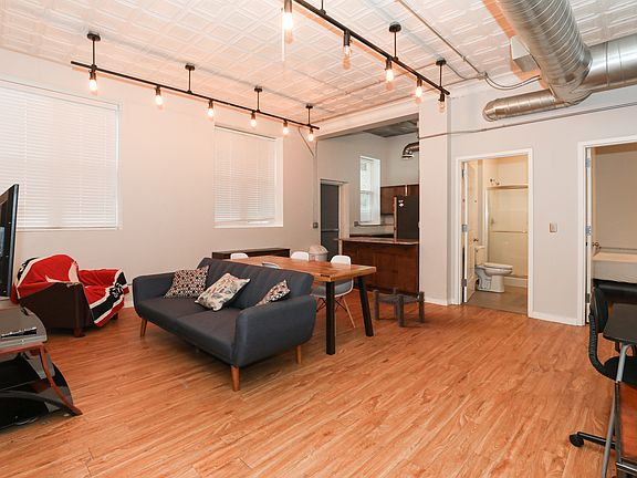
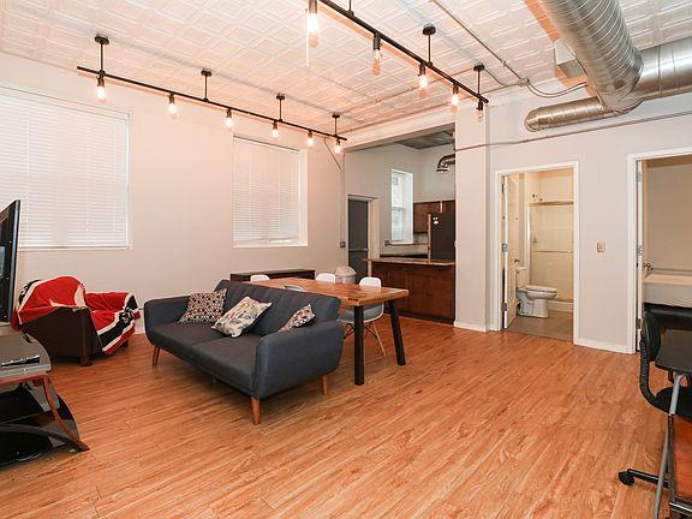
- stool (398, 305)
